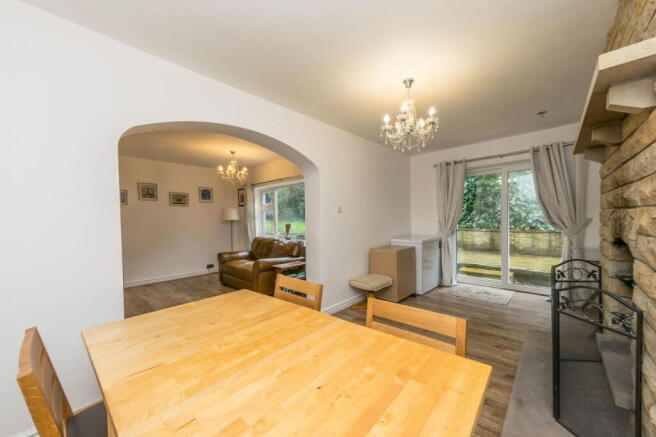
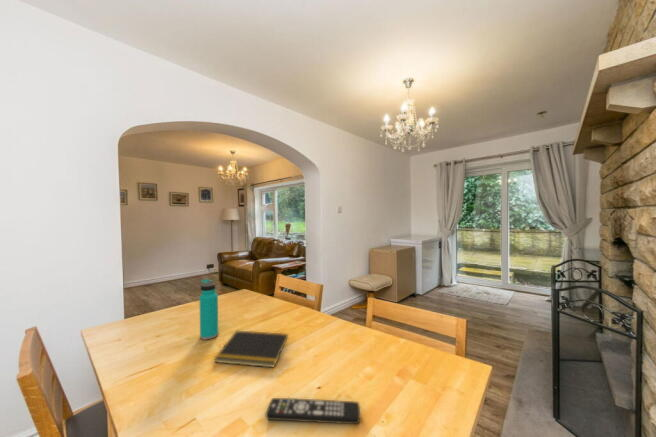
+ water bottle (208, 307)
+ notepad (253, 347)
+ remote control (313, 411)
